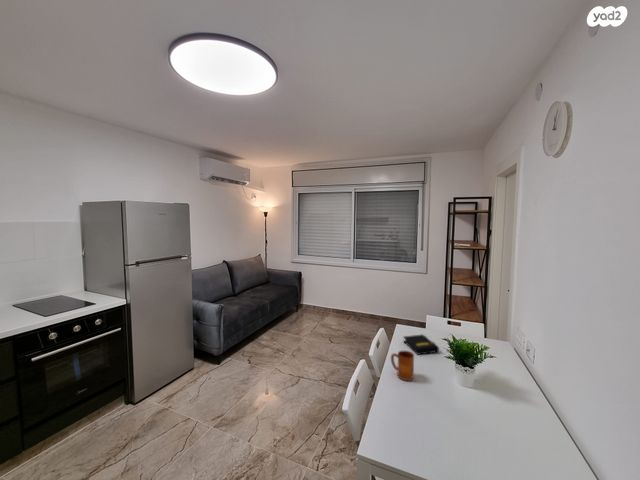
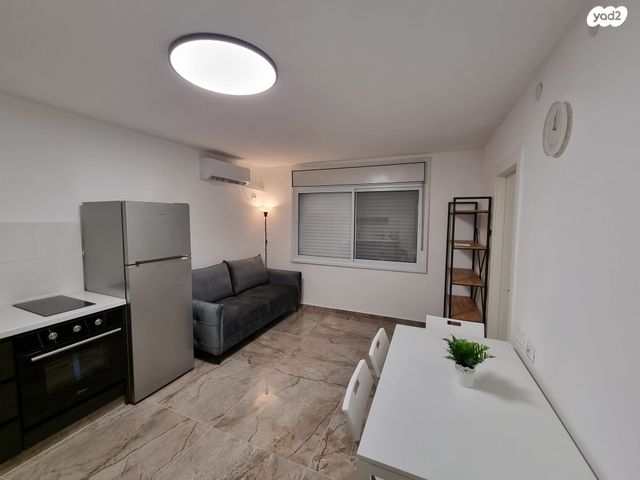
- book (419, 342)
- mug (401, 364)
